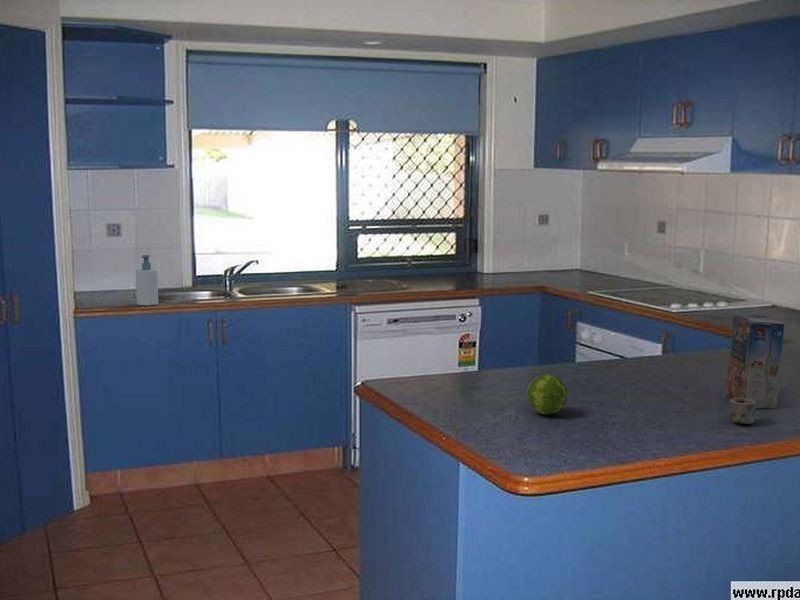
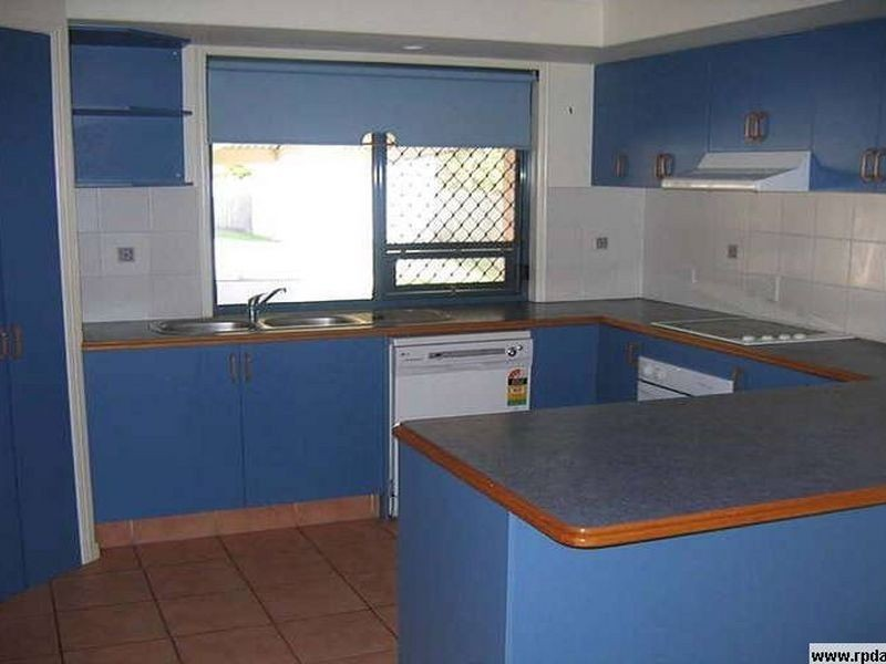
- soap bottle (146, 279)
- cereal box (750, 366)
- fruit (547, 394)
